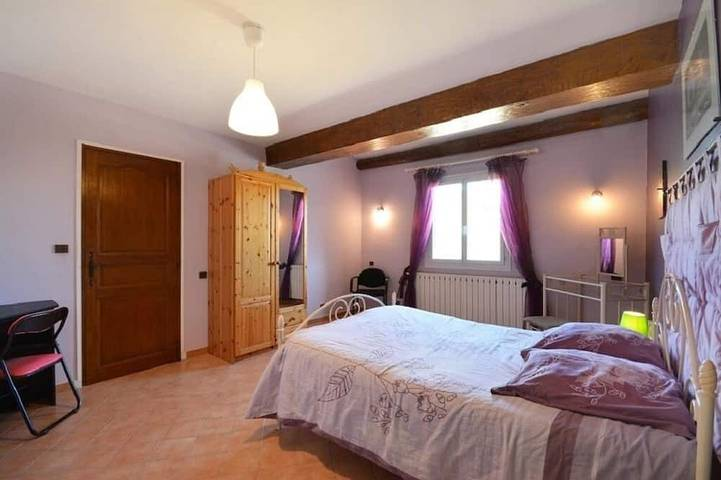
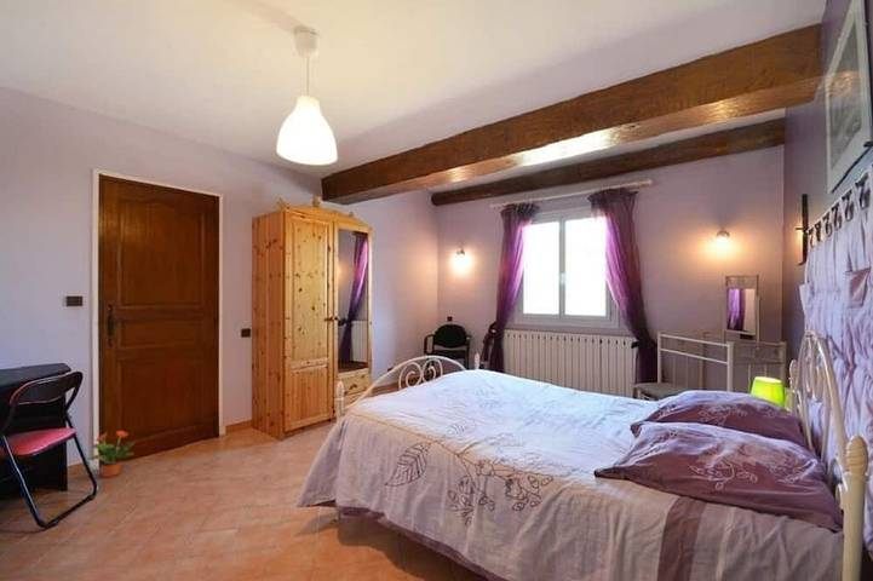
+ potted plant (111, 453)
